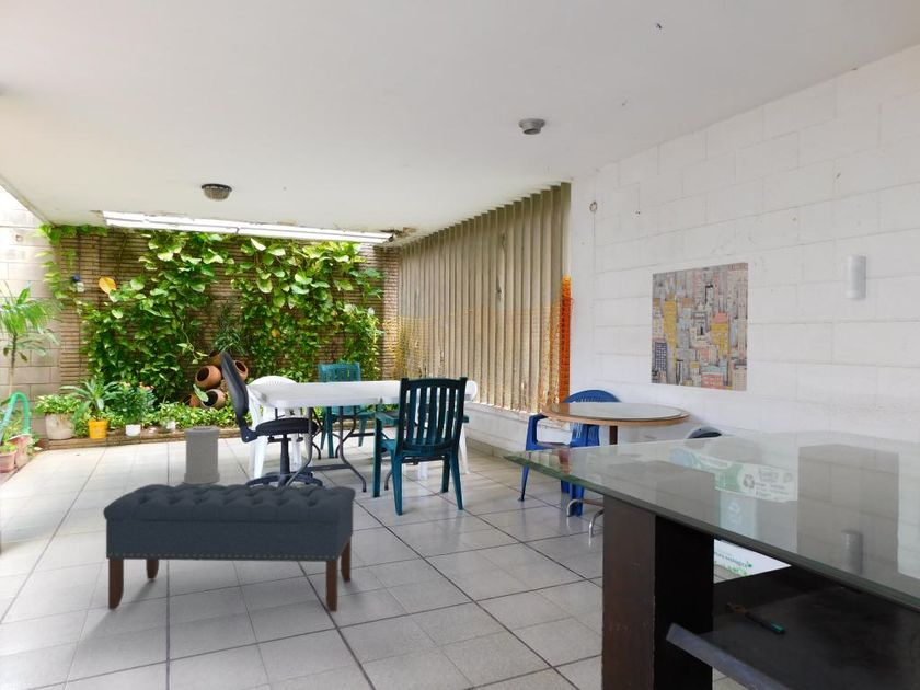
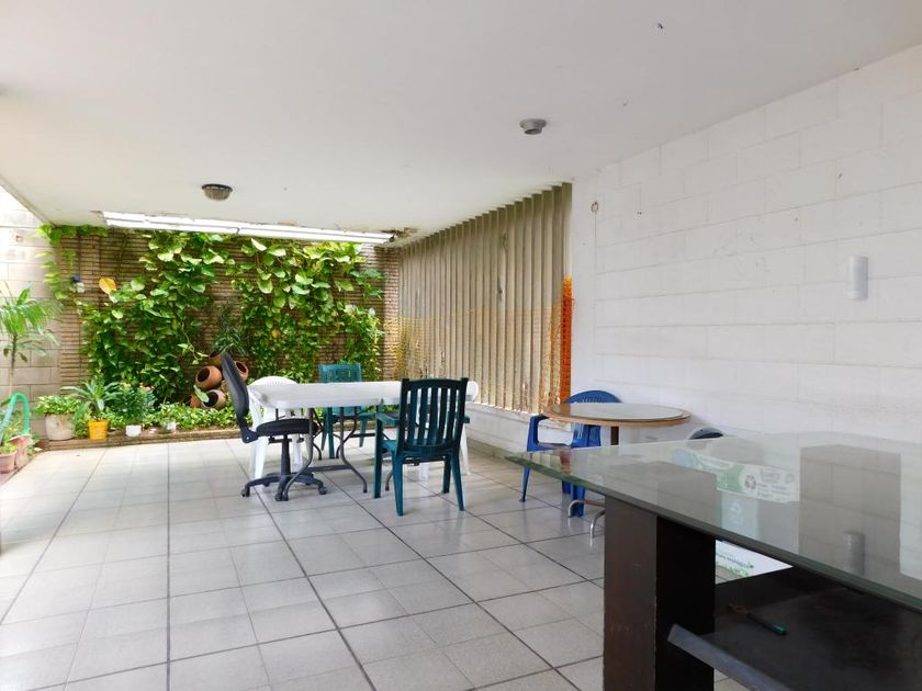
- wall art (695, 327)
- bench (237, 542)
- trash can (202, 453)
